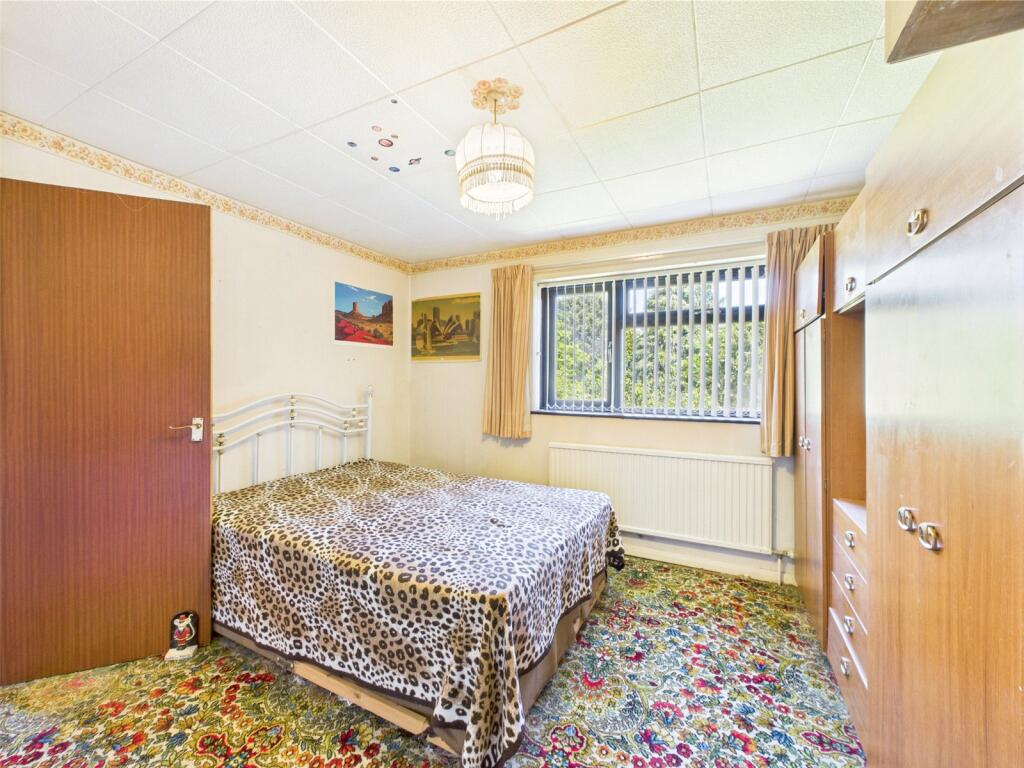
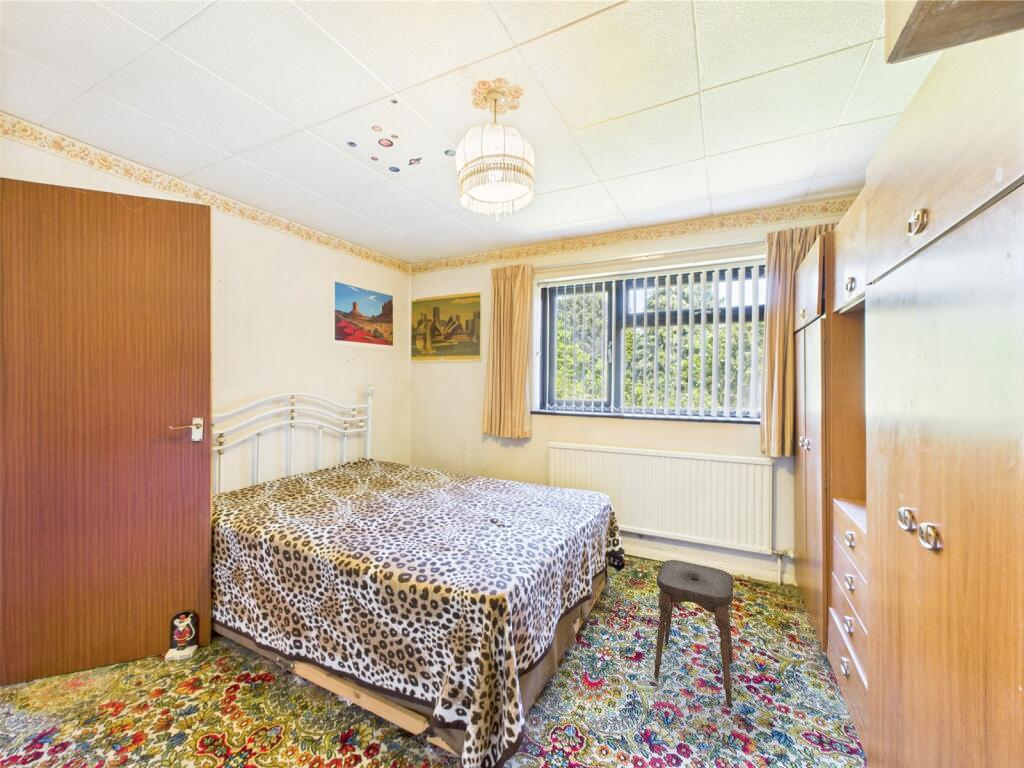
+ stool (703, 608)
